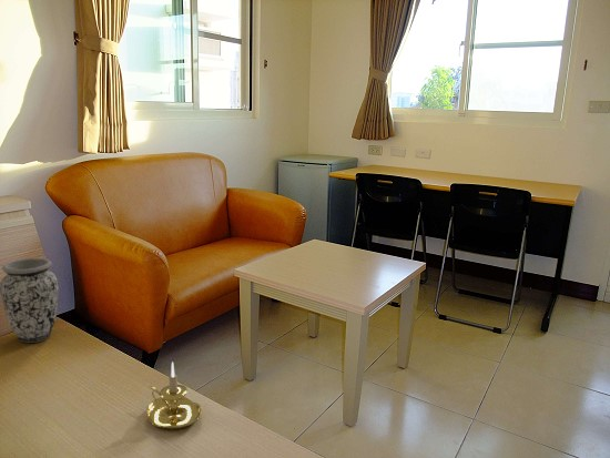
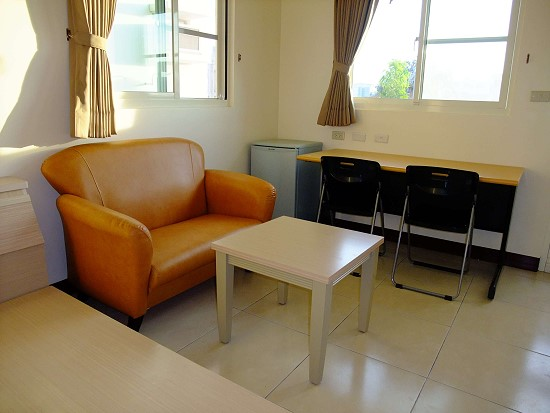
- candle holder (170, 387)
- vase (31, 301)
